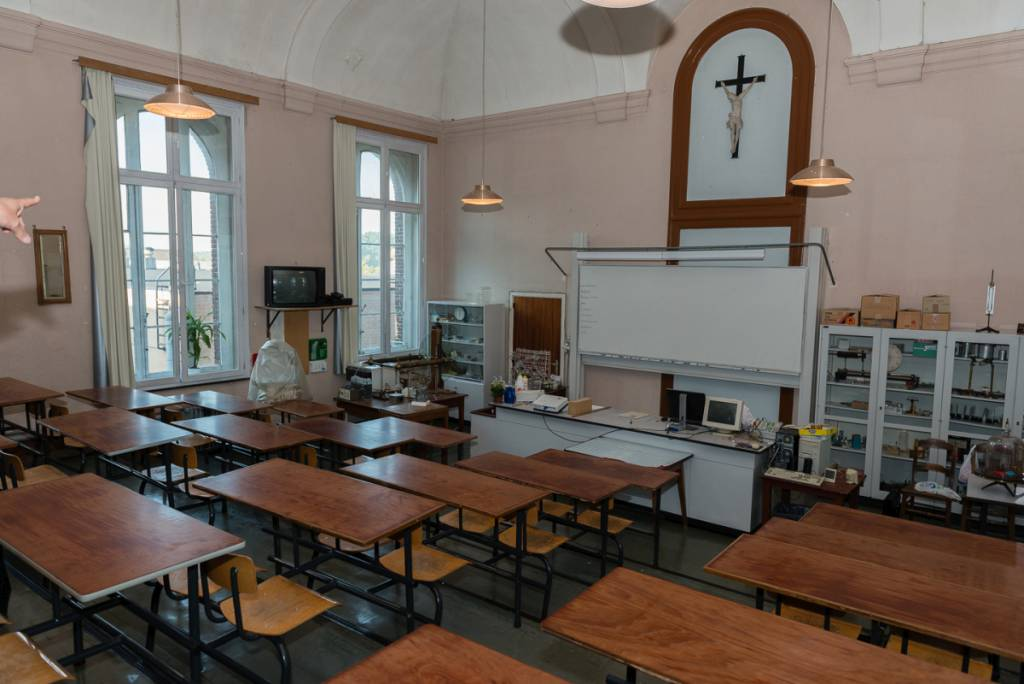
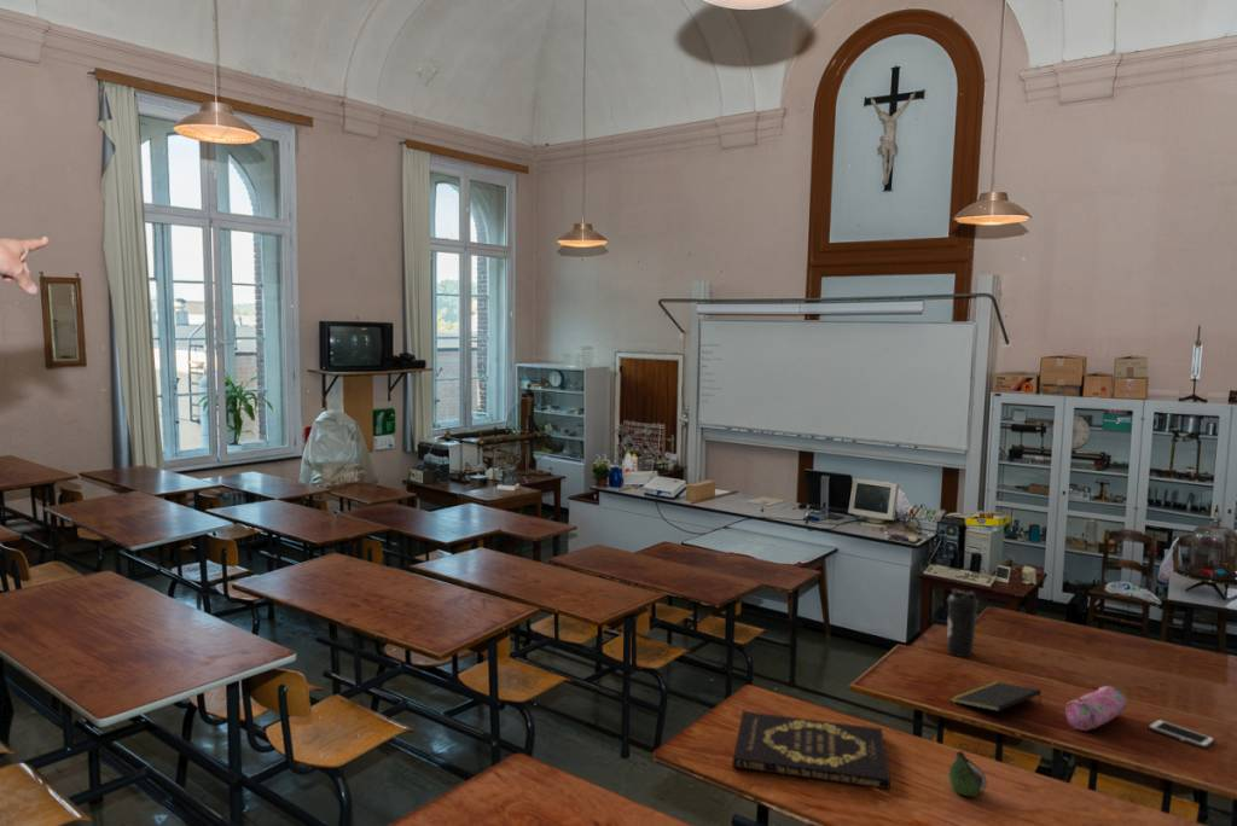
+ fruit (968, 774)
+ book (809, 746)
+ cell phone (1180, 733)
+ pencil case (1096, 706)
+ notepad (994, 696)
+ water bottle (962, 622)
